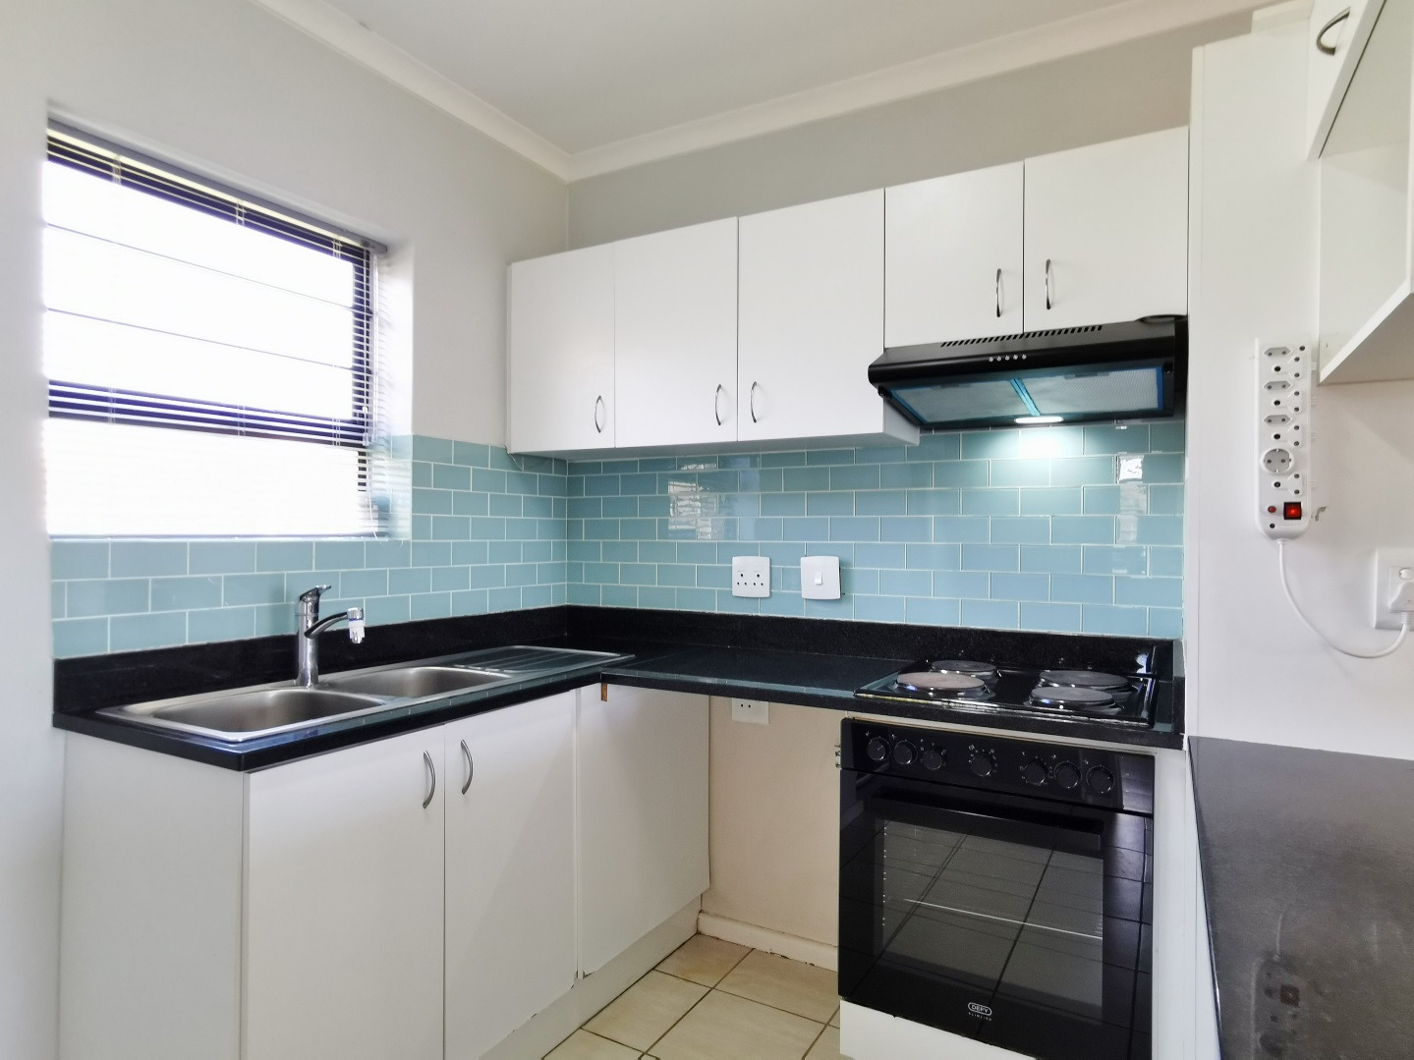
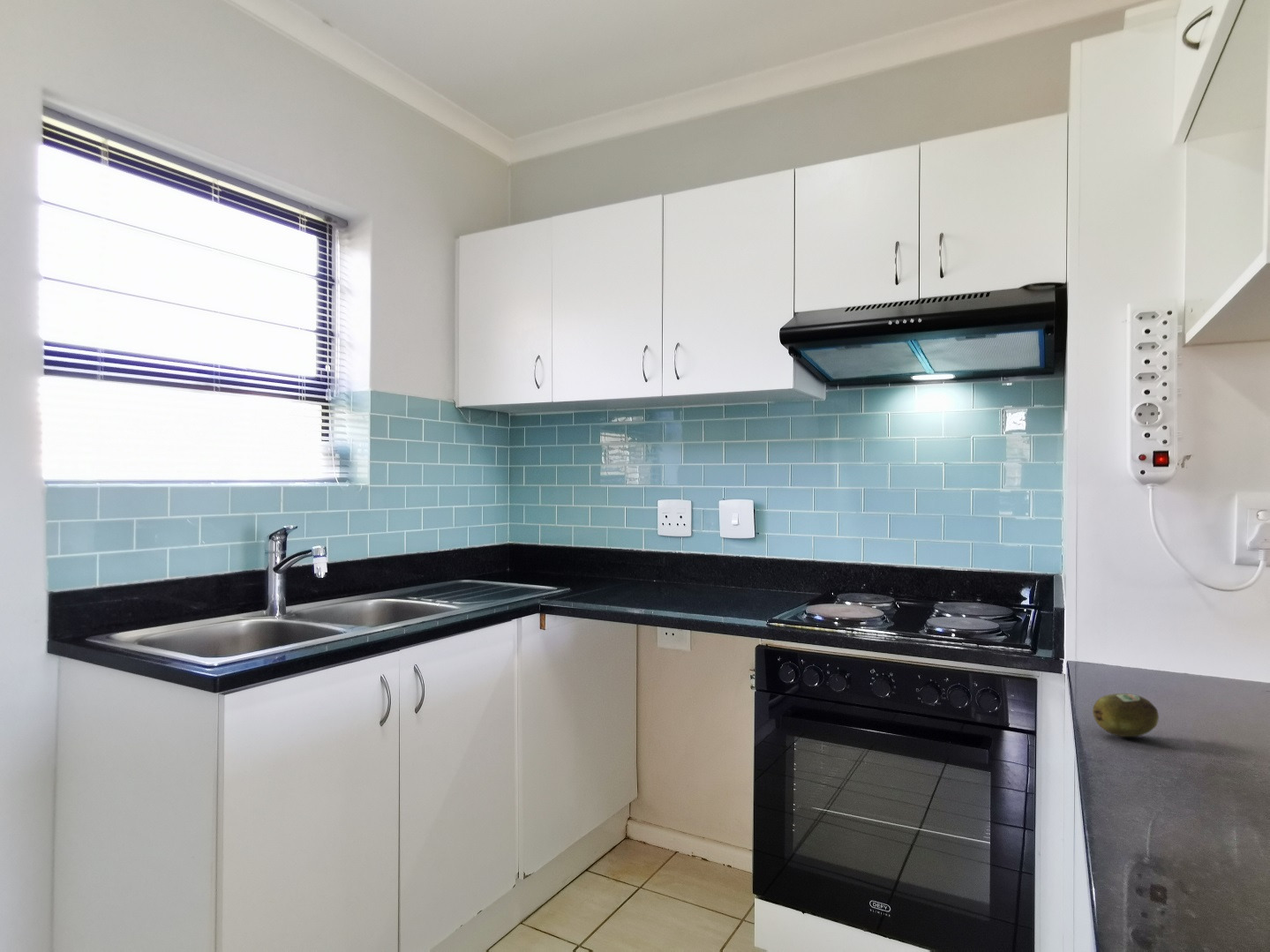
+ fruit (1124, 715)
